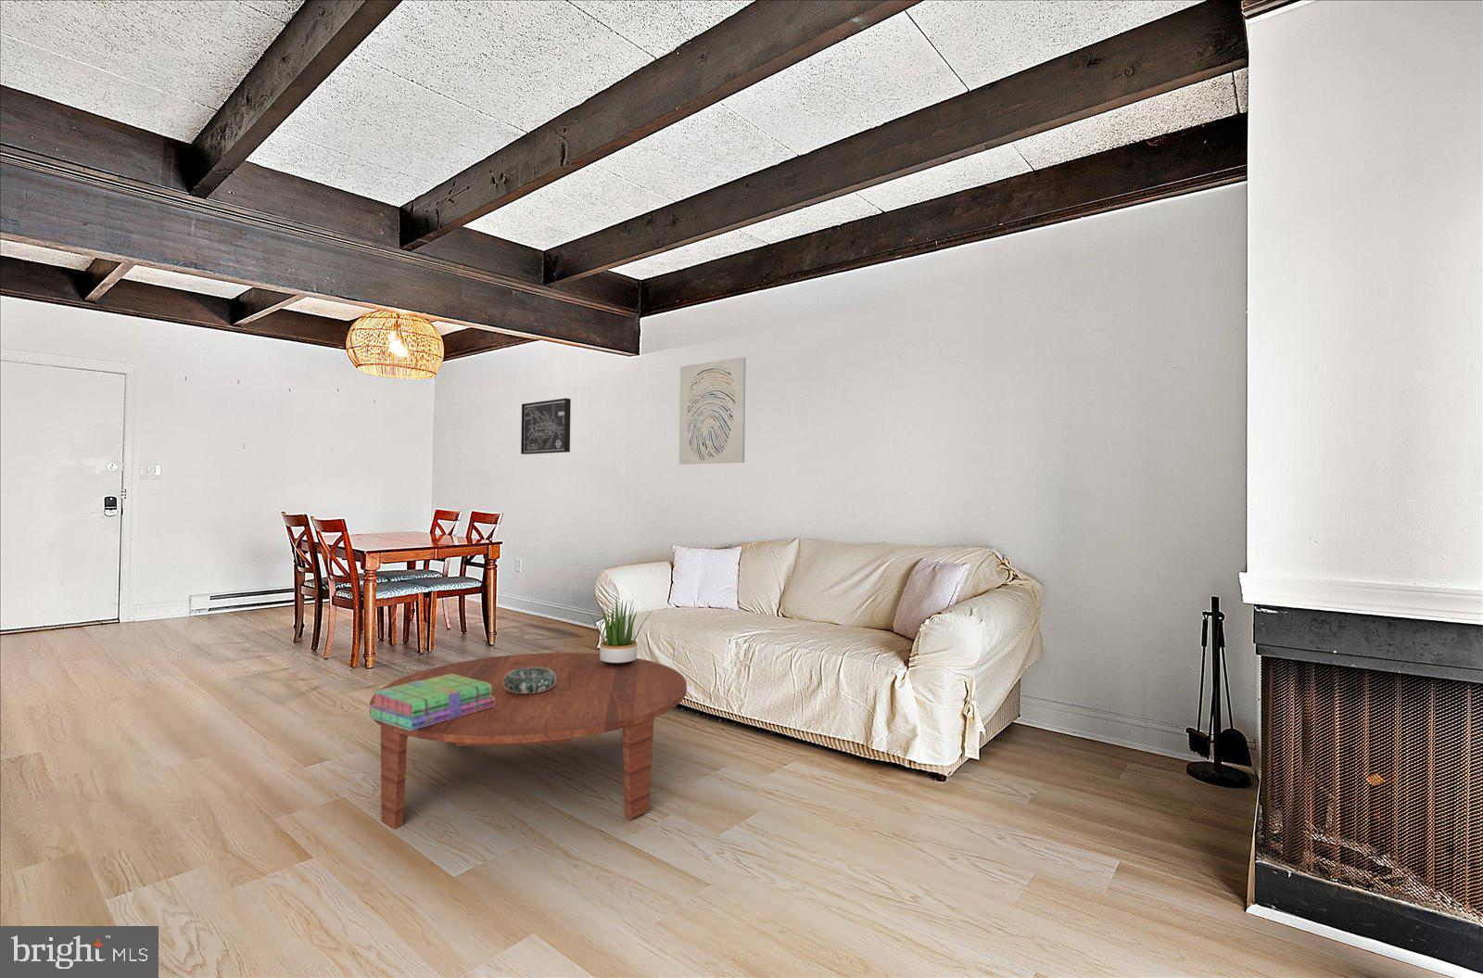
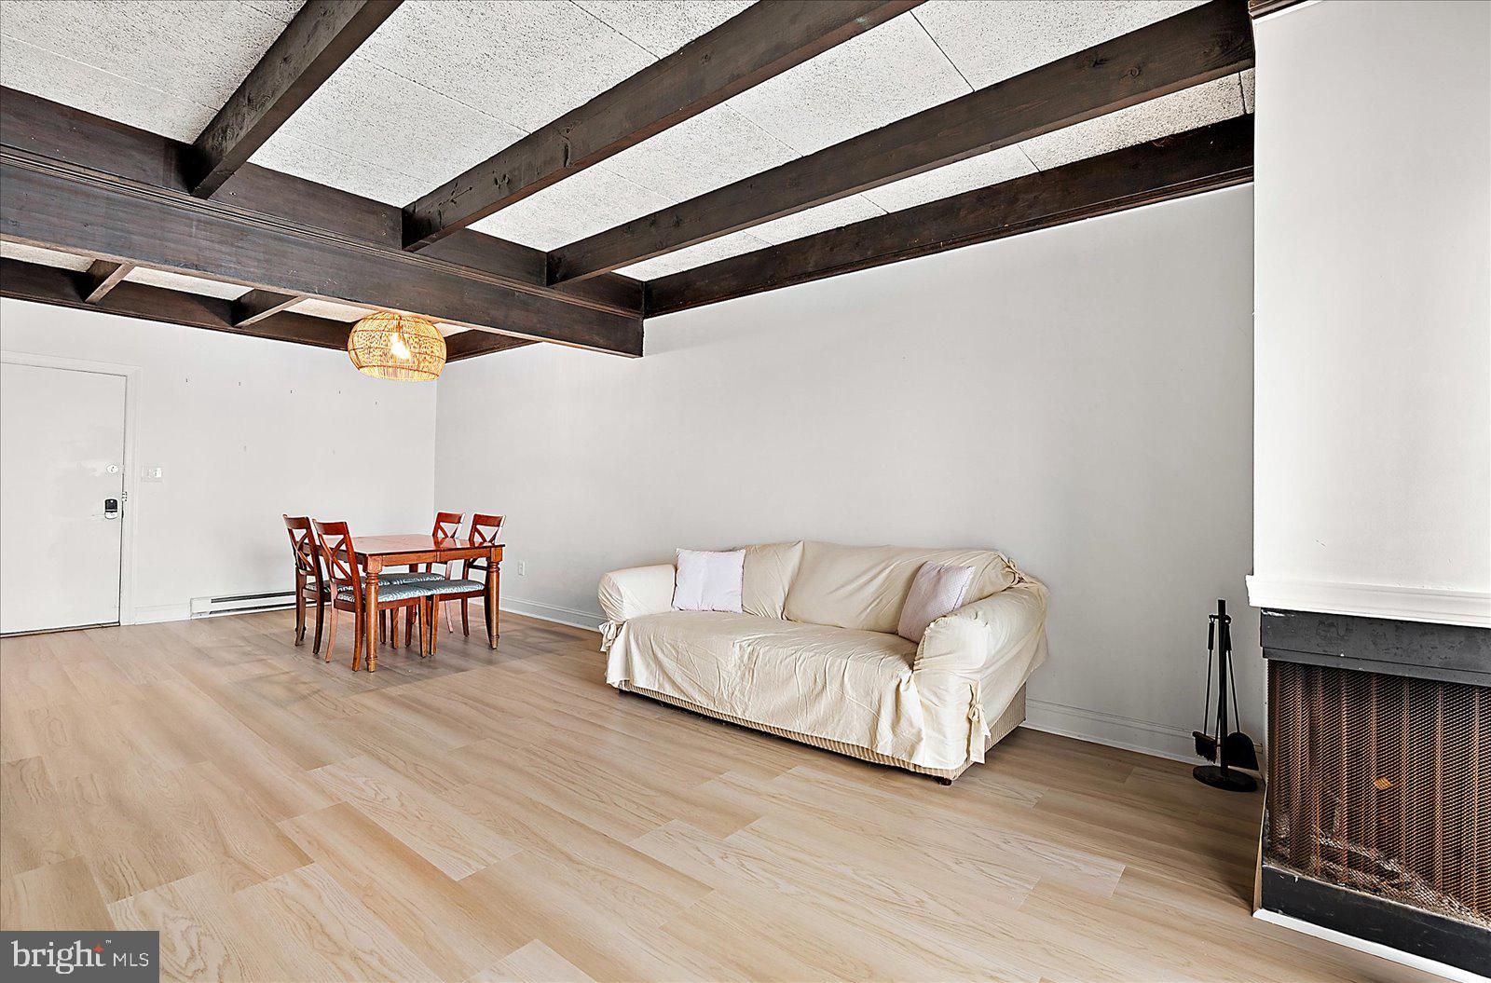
- decorative bowl (529, 680)
- stack of books (433, 699)
- potted plant (619, 630)
- wall art (545, 427)
- wall art (710, 413)
- coffee table (537, 729)
